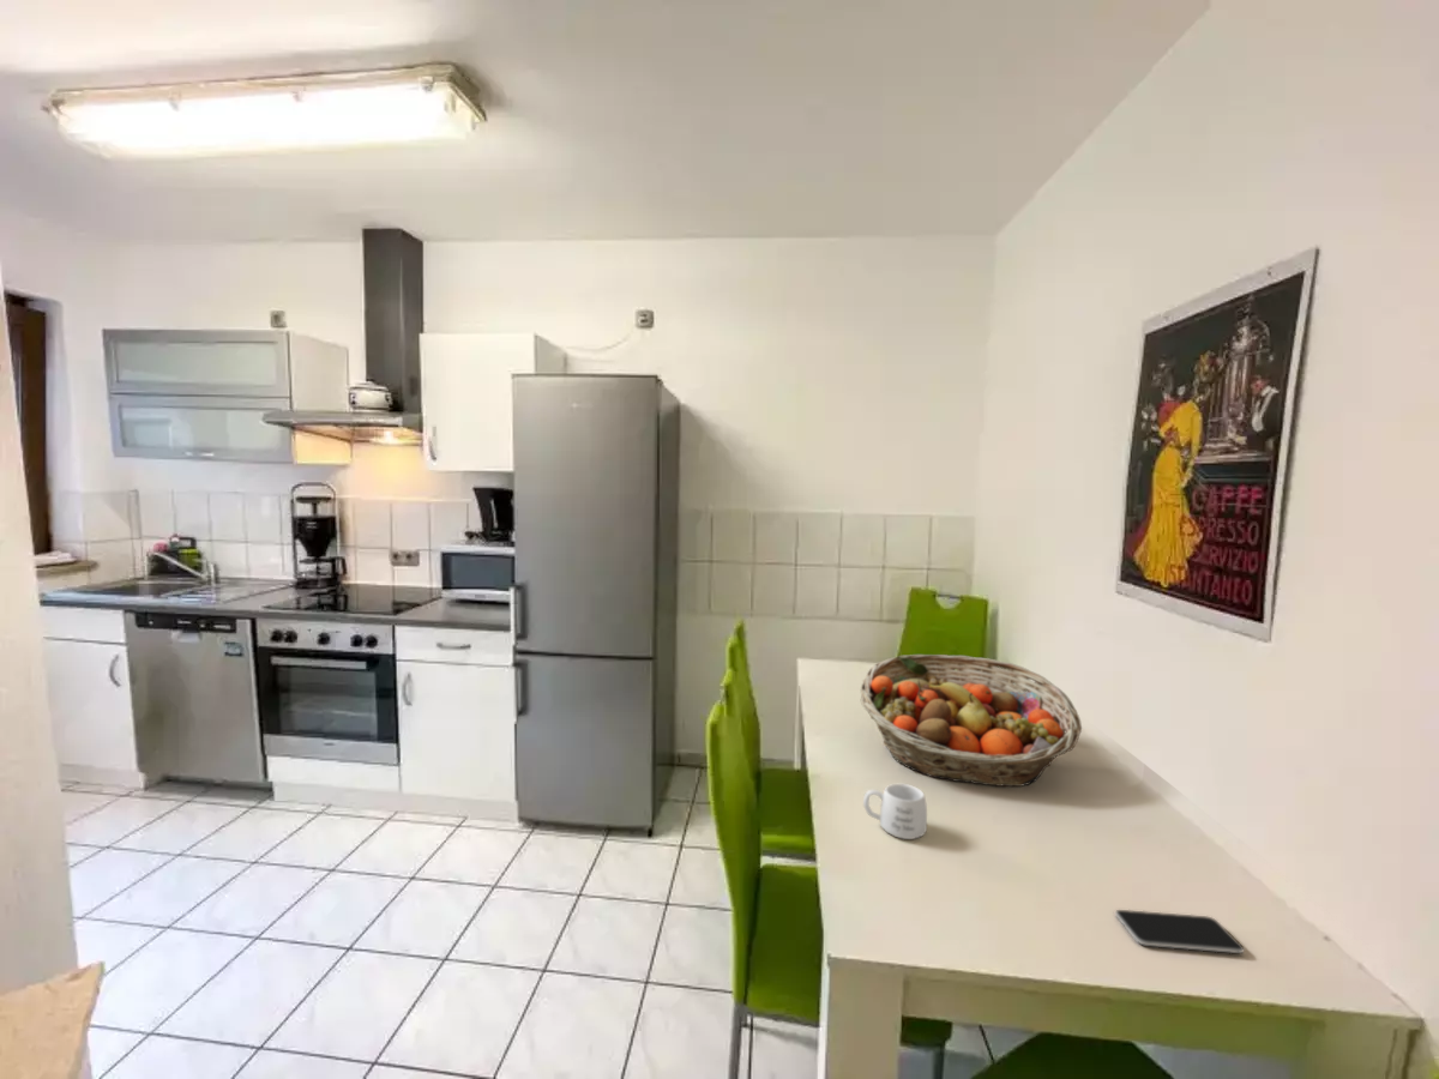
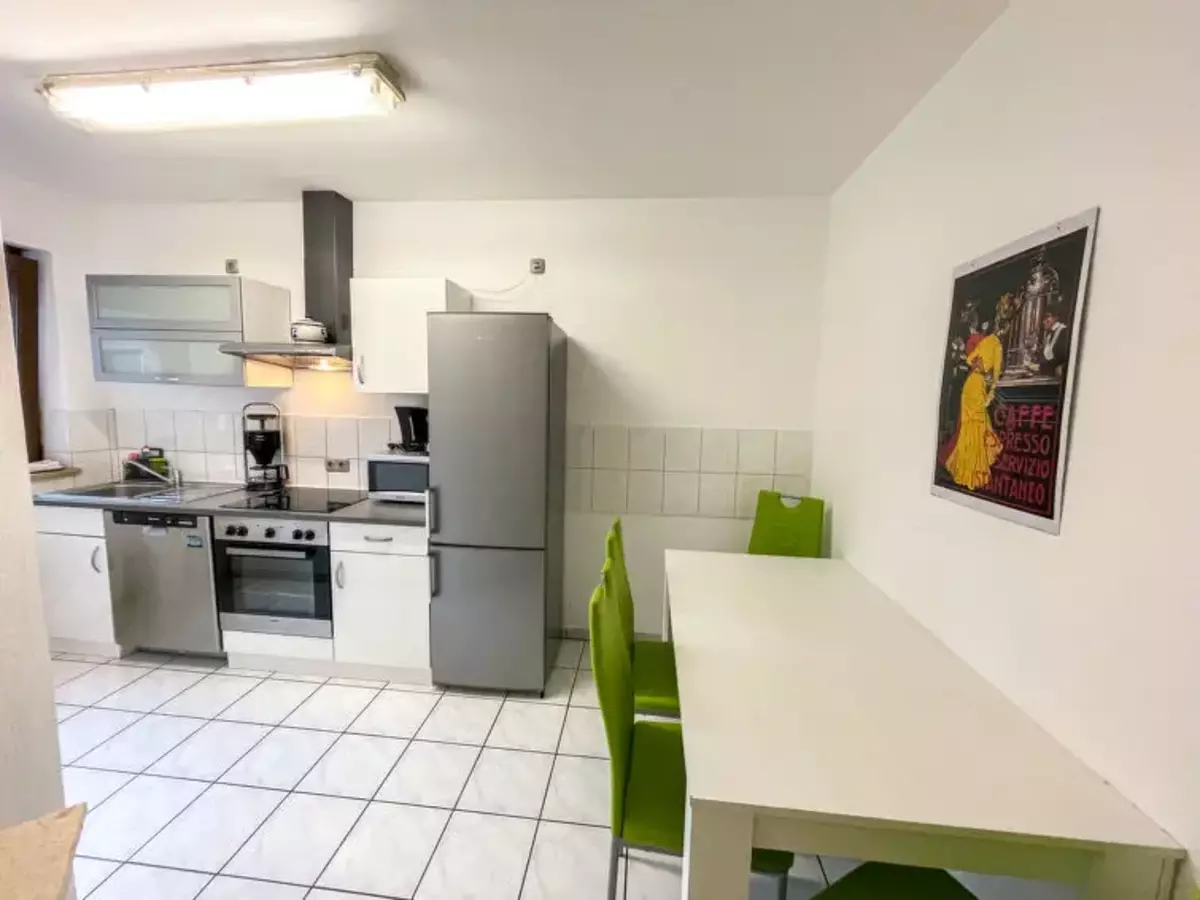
- mug (895, 808)
- smartphone (1176, 930)
- fruit basket (963, 715)
